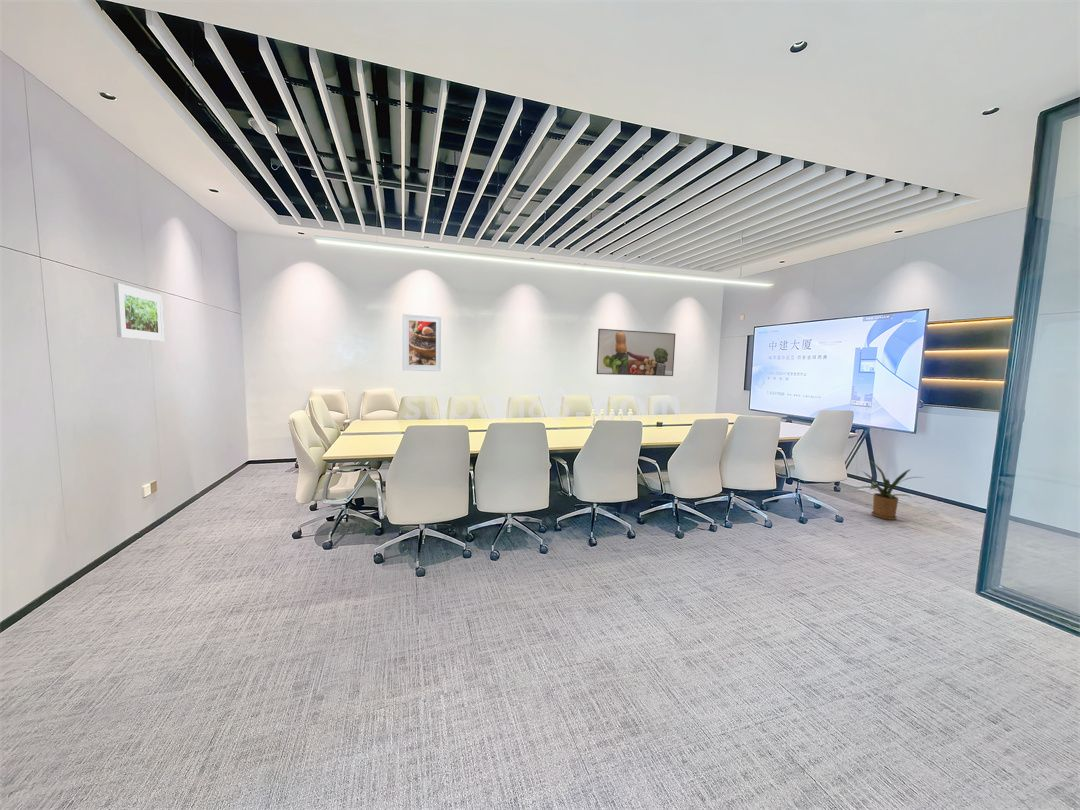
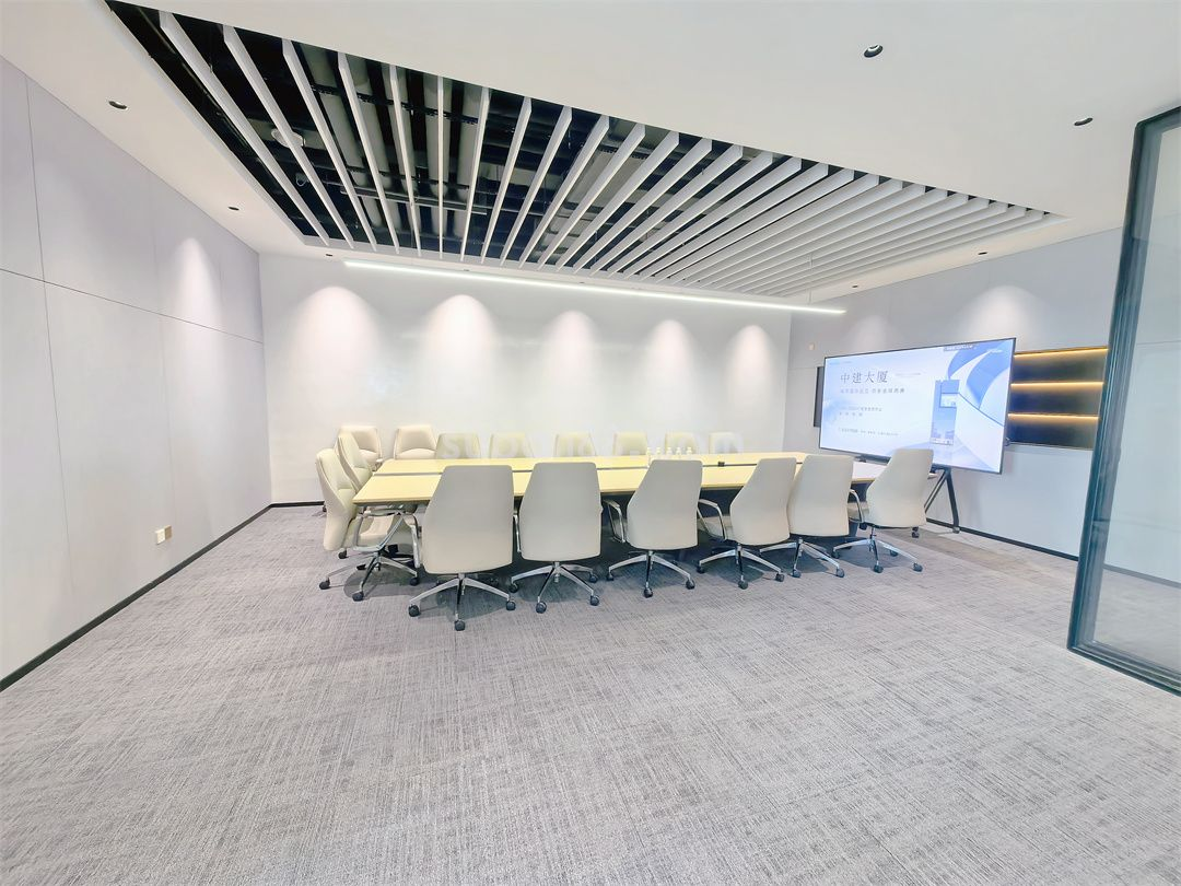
- house plant (885, 490)
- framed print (141, 314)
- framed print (637, 353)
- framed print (422, 343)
